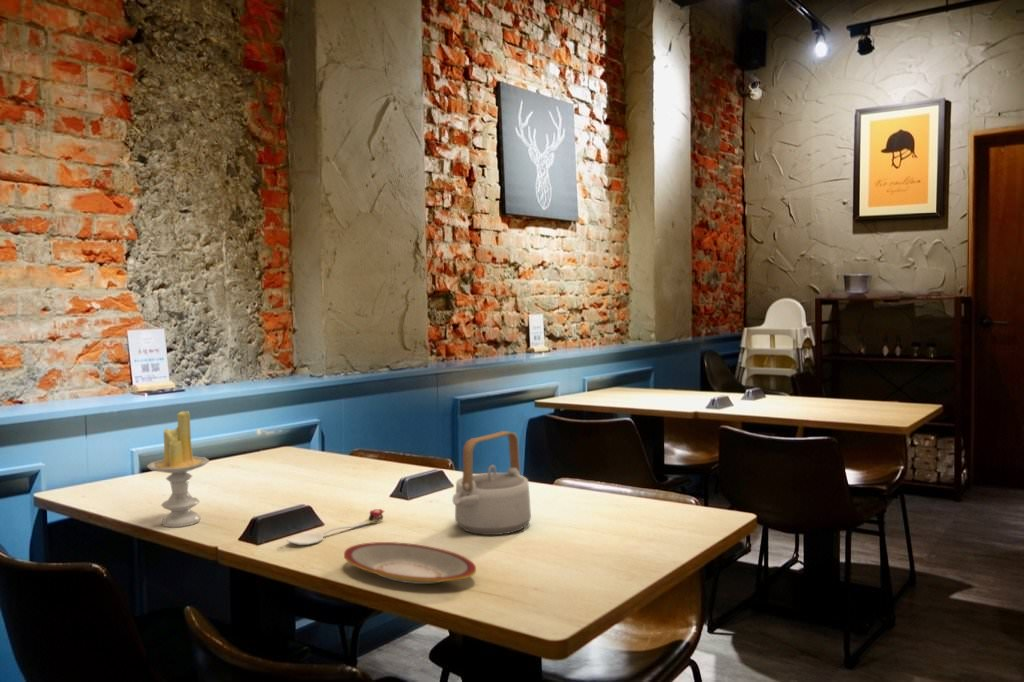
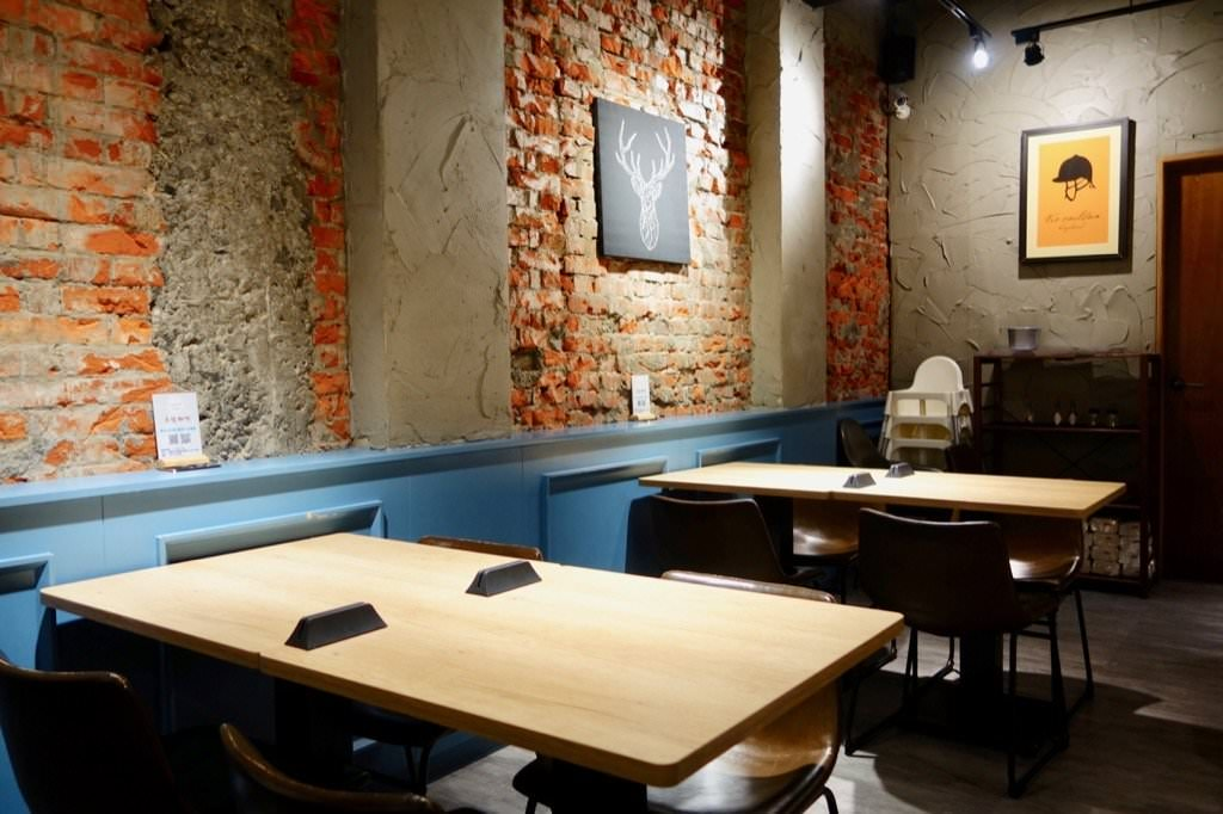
- teapot (487, 481)
- spoon (338, 527)
- plate (408, 566)
- candle (178, 466)
